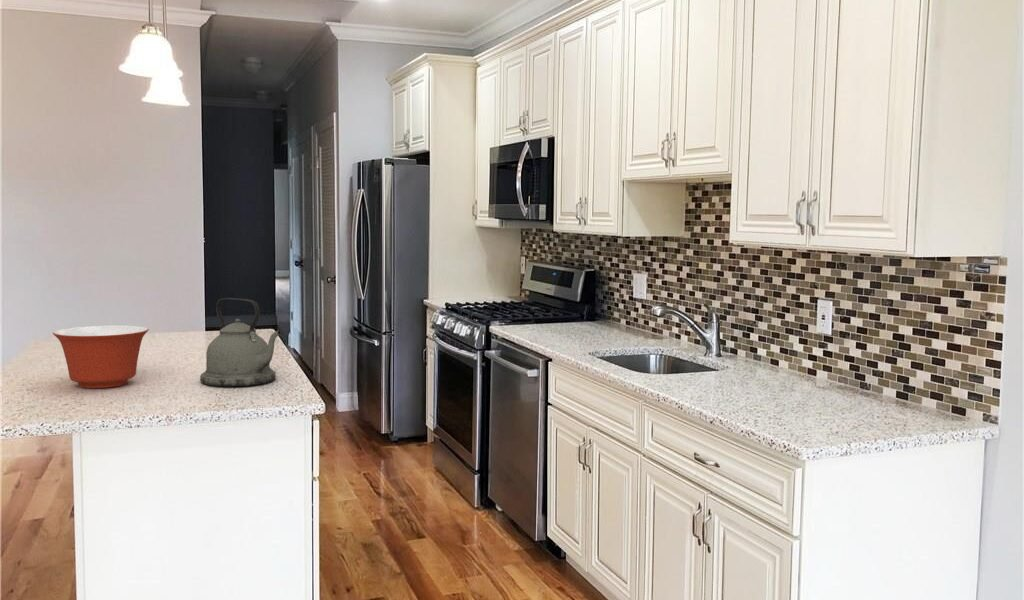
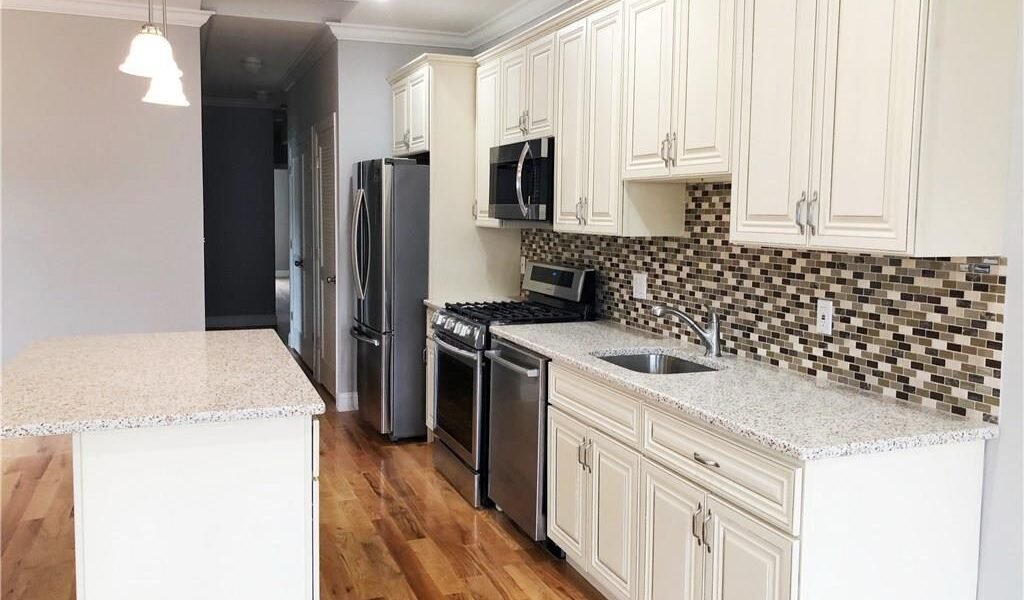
- mixing bowl (102, 357)
- kettle (242, 339)
